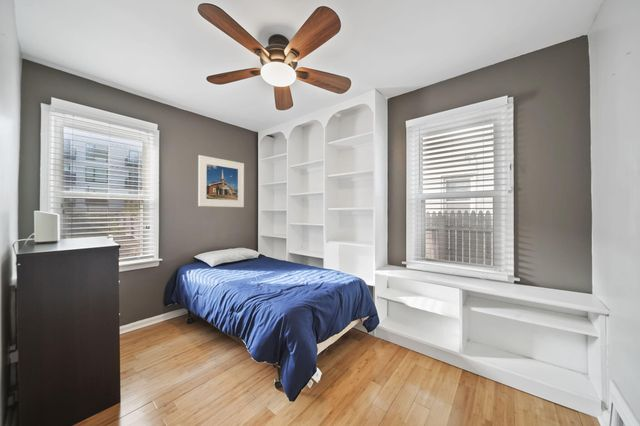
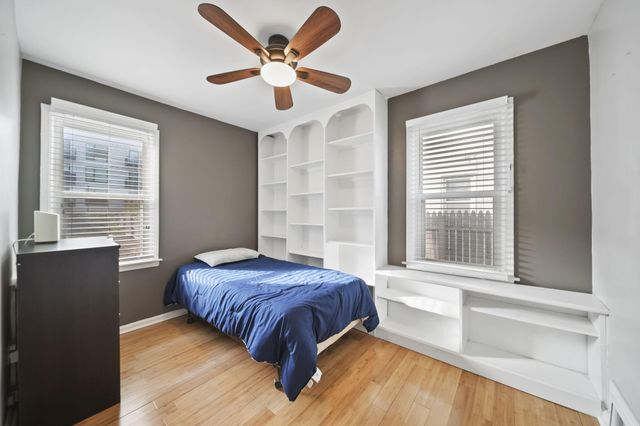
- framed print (222, 183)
